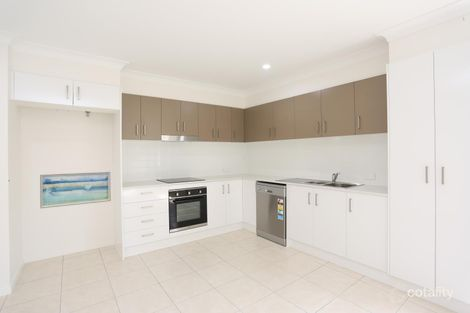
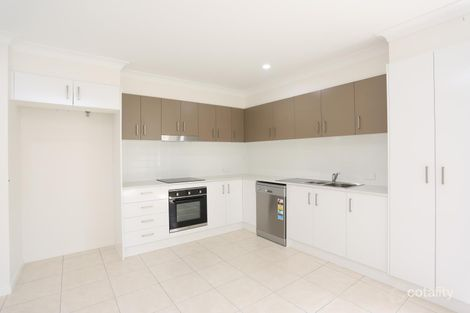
- wall art (77, 188)
